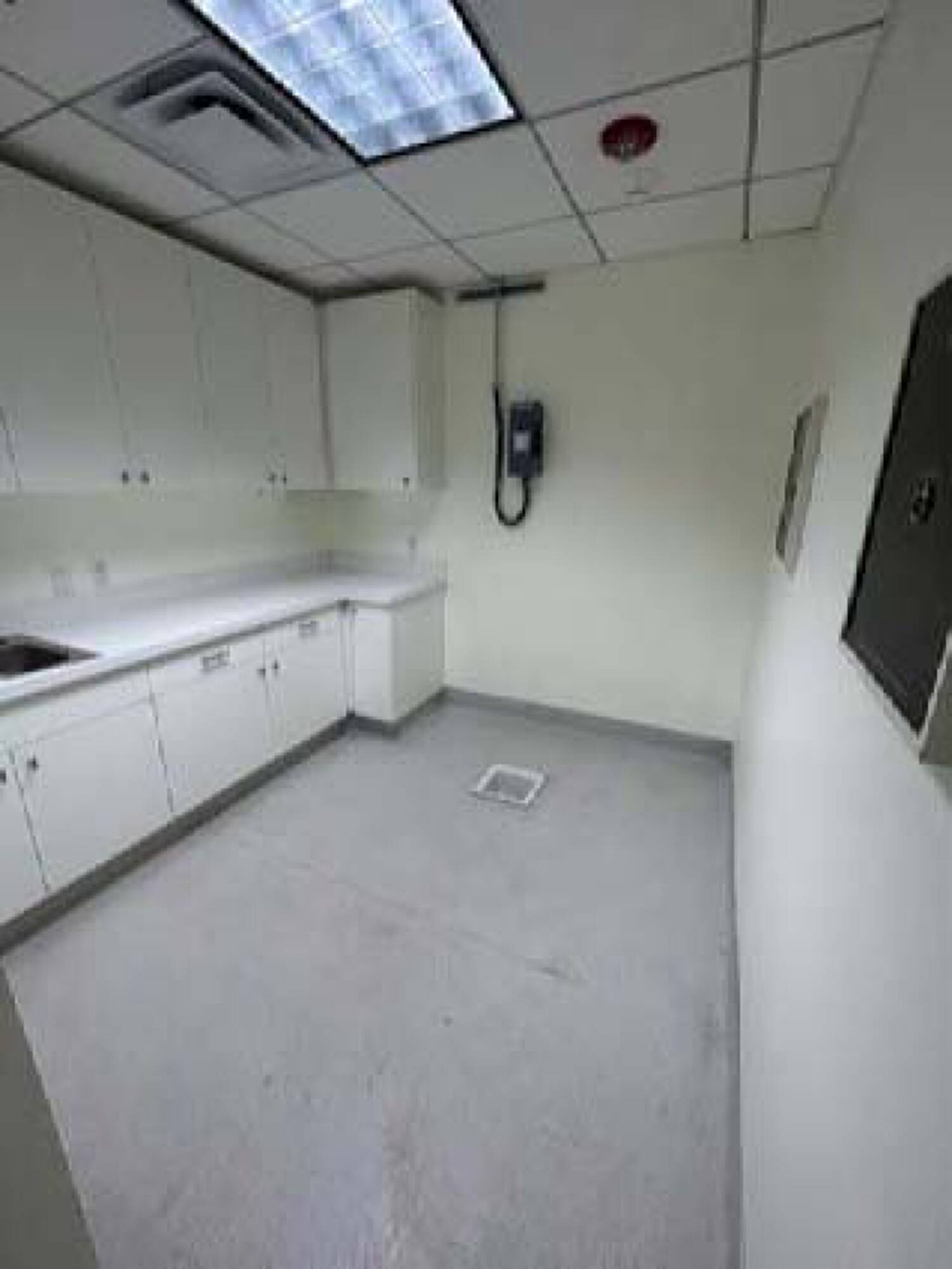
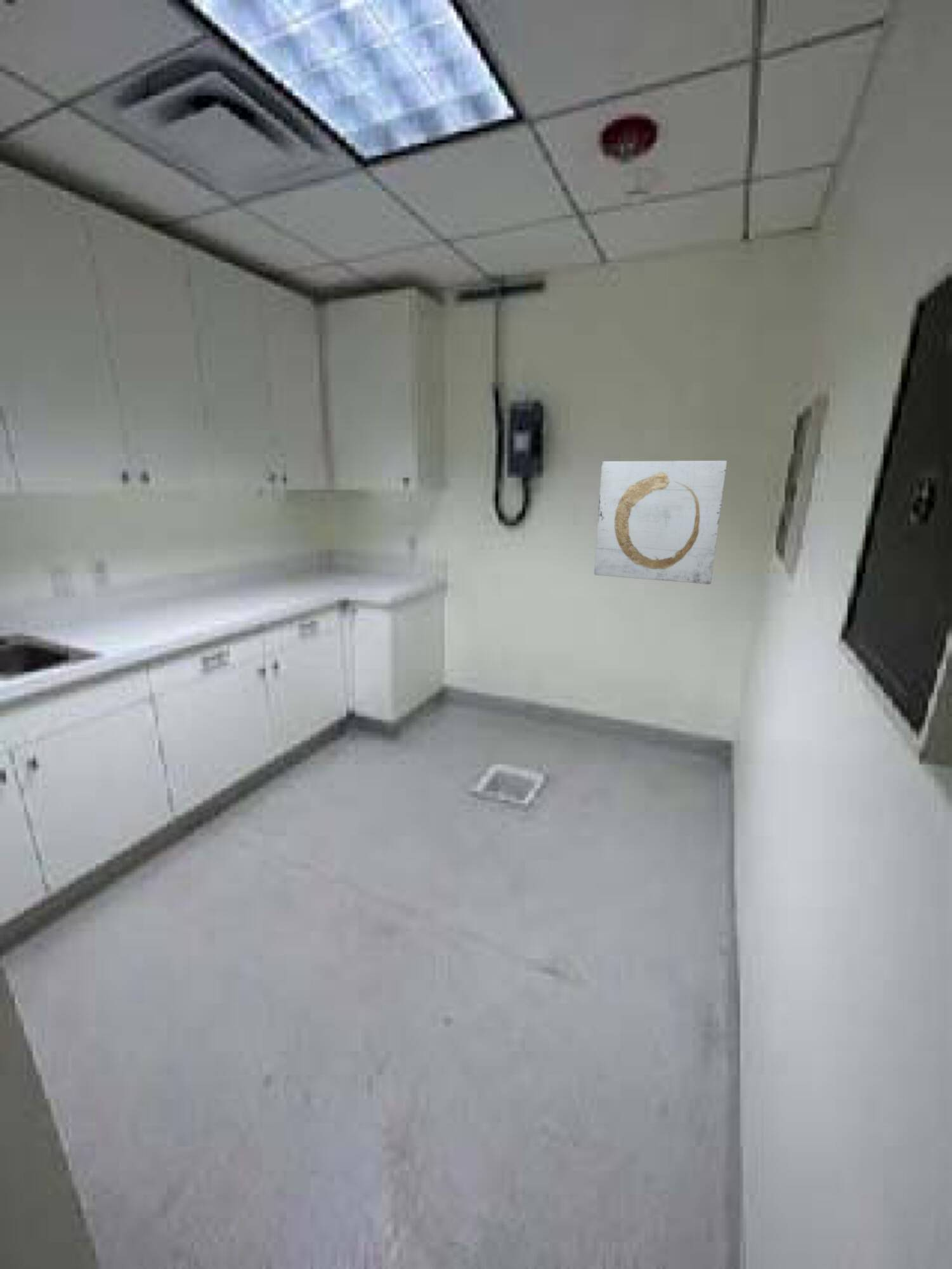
+ wall art (656, 522)
